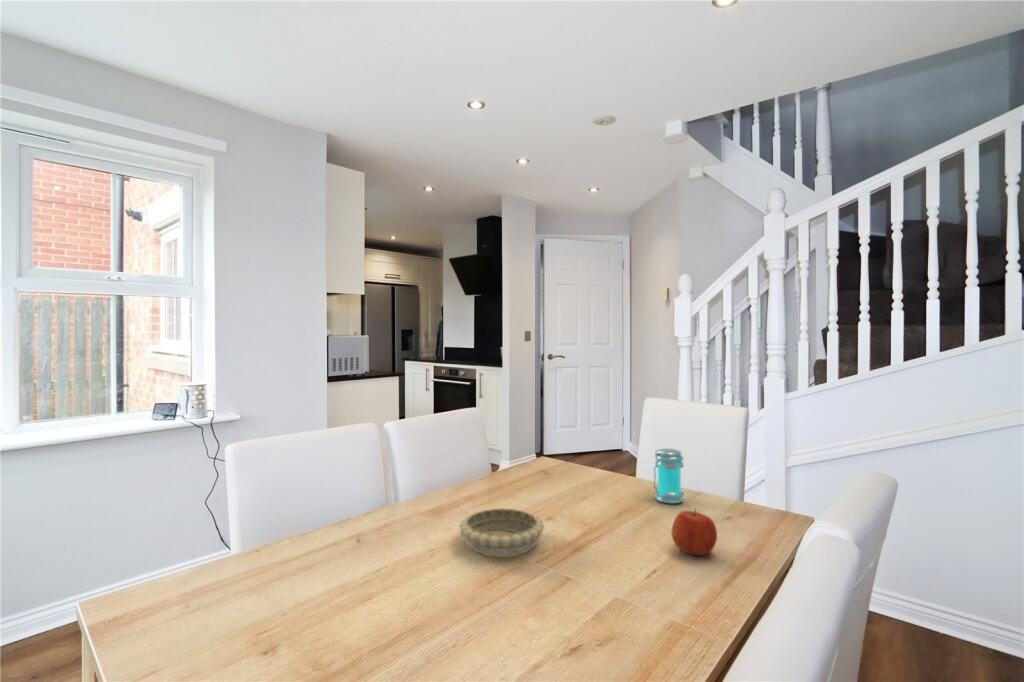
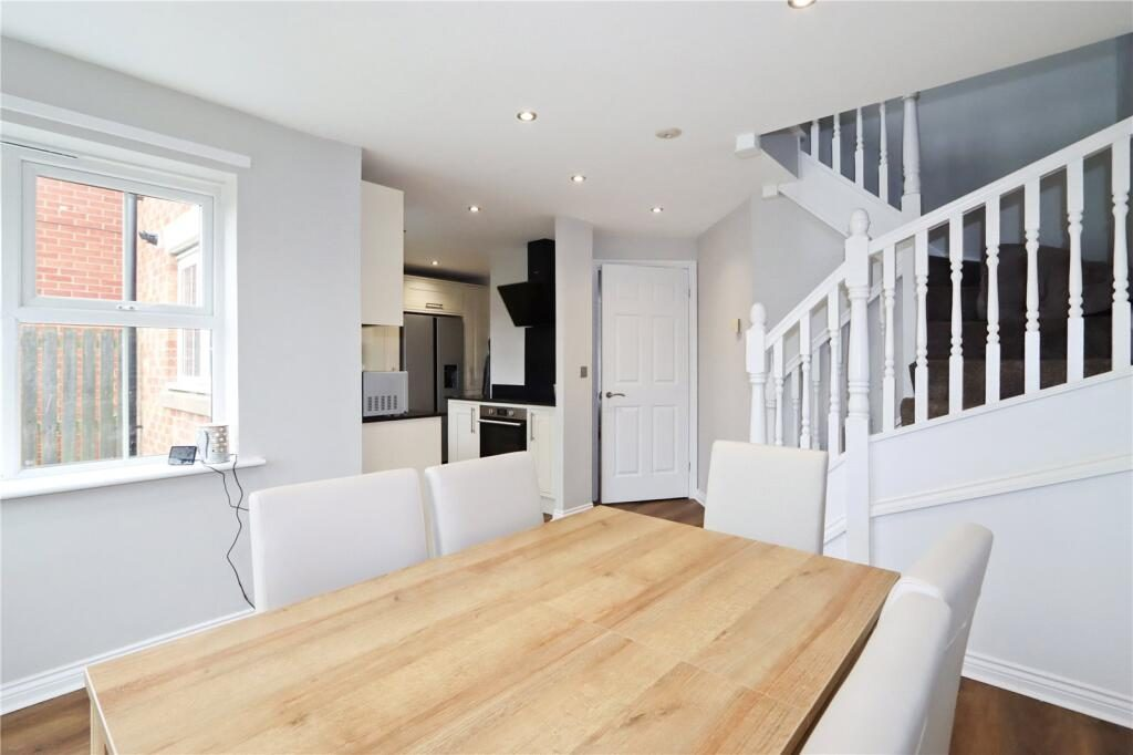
- decorative bowl (501, 530)
- jar (668, 474)
- apple (694, 529)
